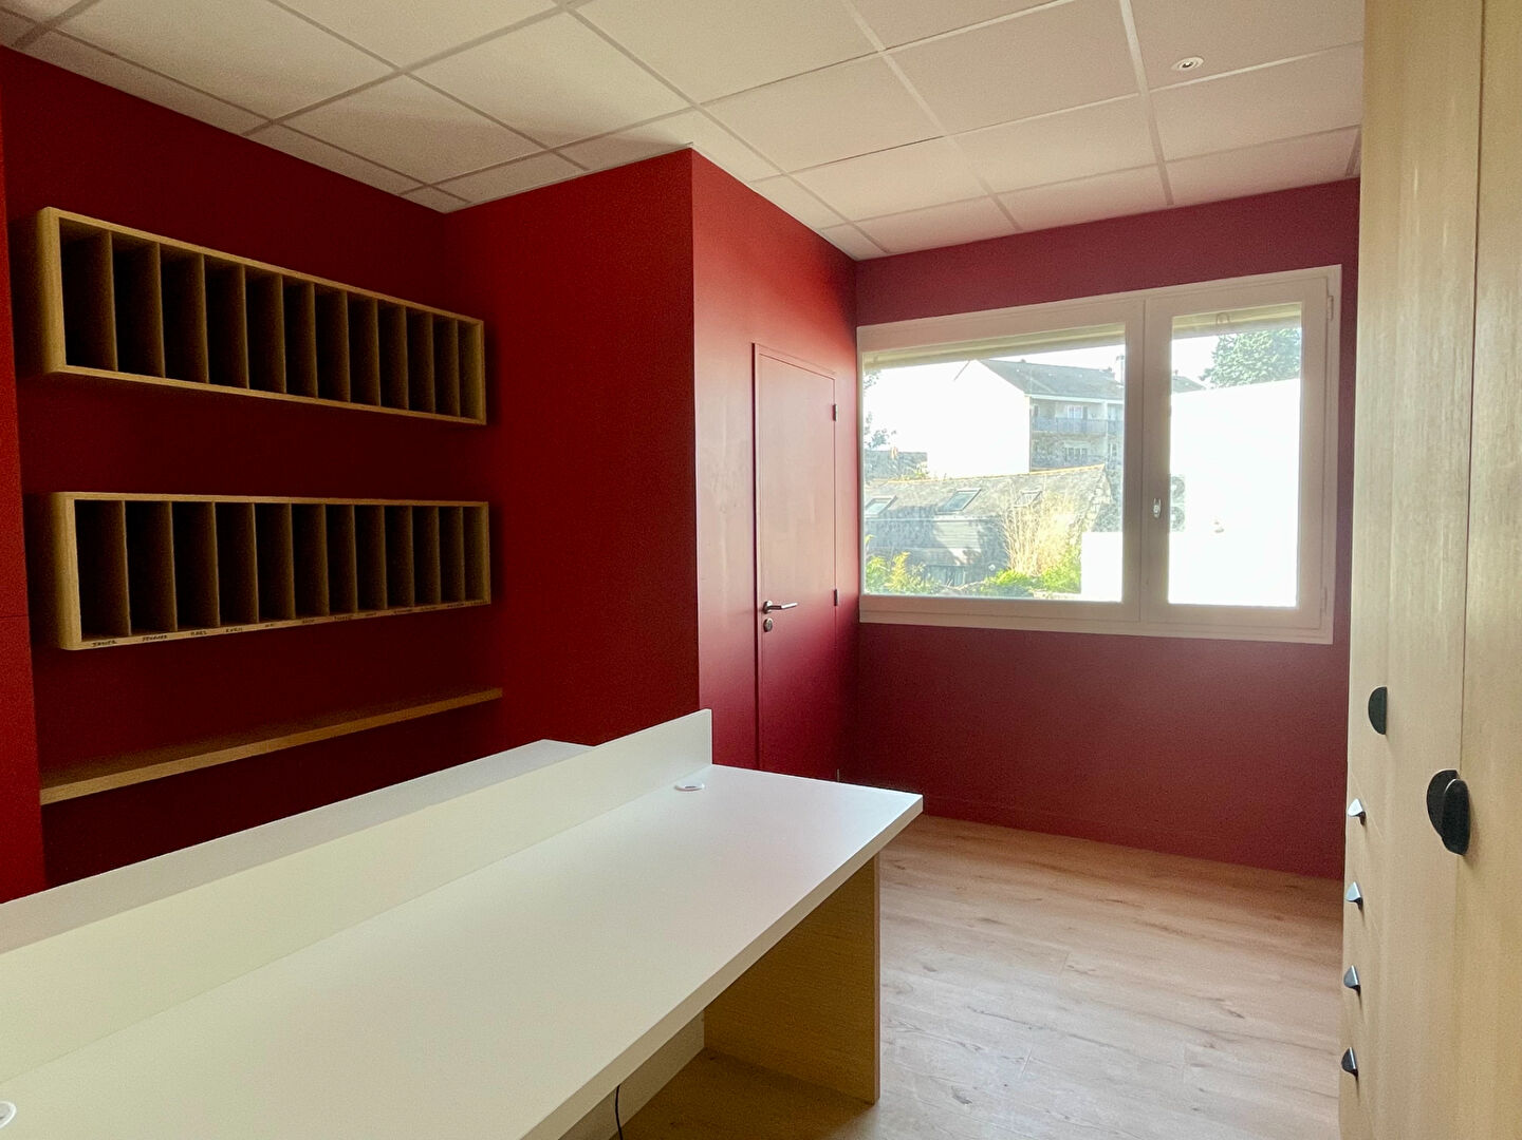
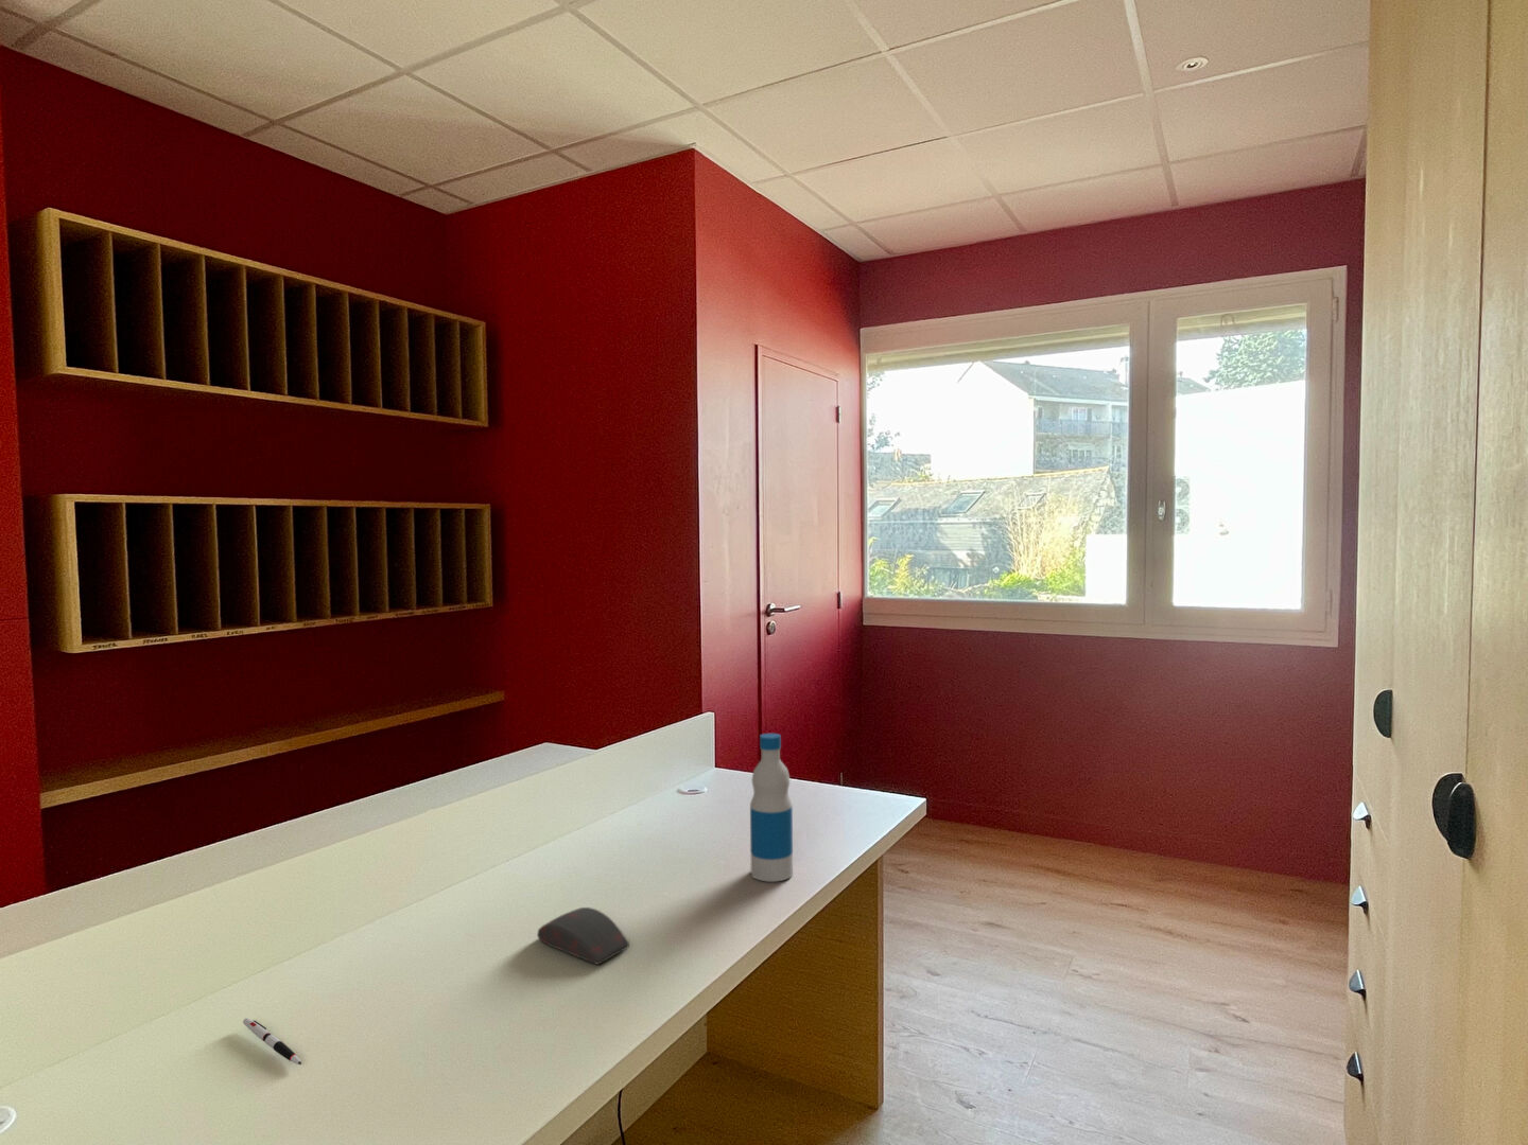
+ pen (273, 1040)
+ computer mouse (581, 931)
+ bottle (770, 803)
